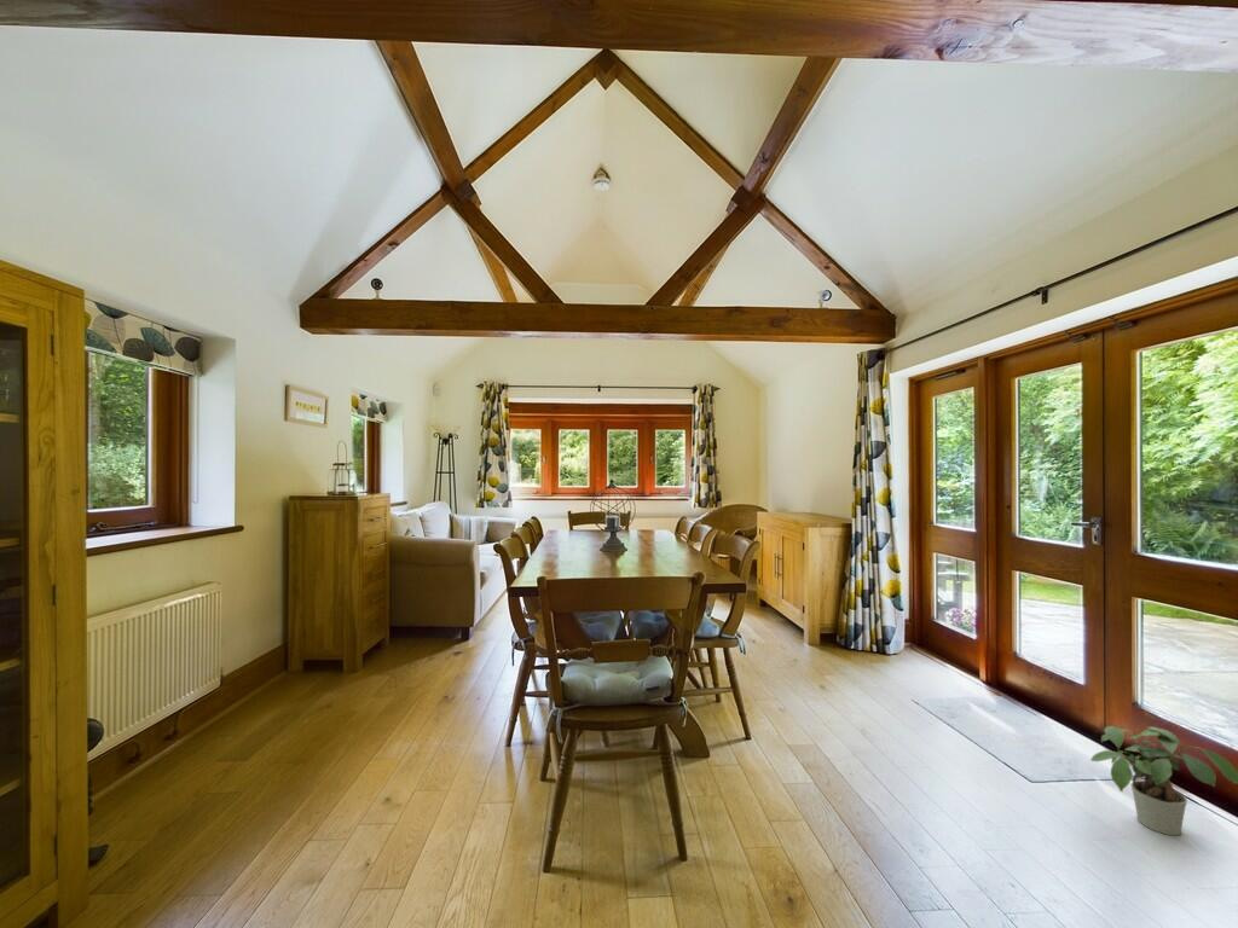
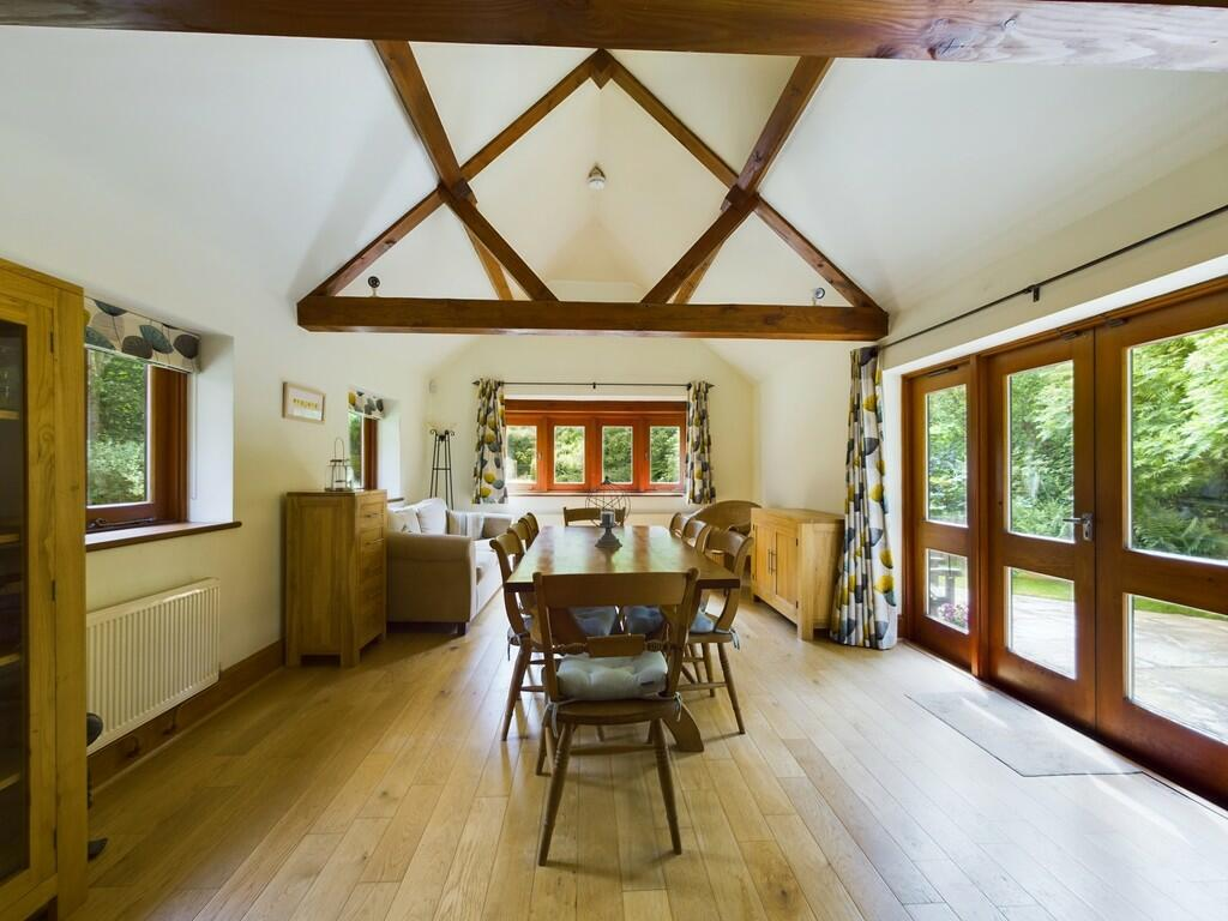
- potted plant (1147, 778)
